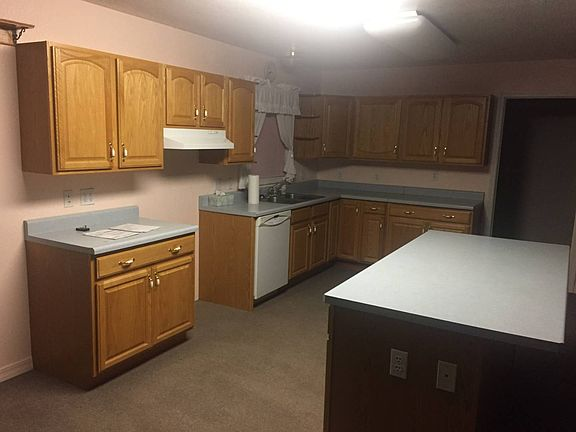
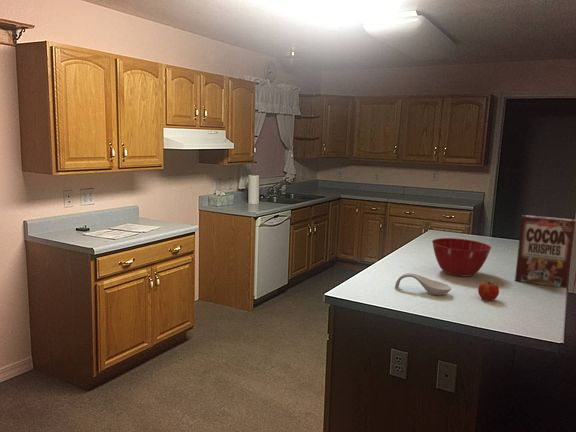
+ mixing bowl (459, 258)
+ spoon rest (423, 283)
+ cereal box (544, 250)
+ fruit (488, 289)
